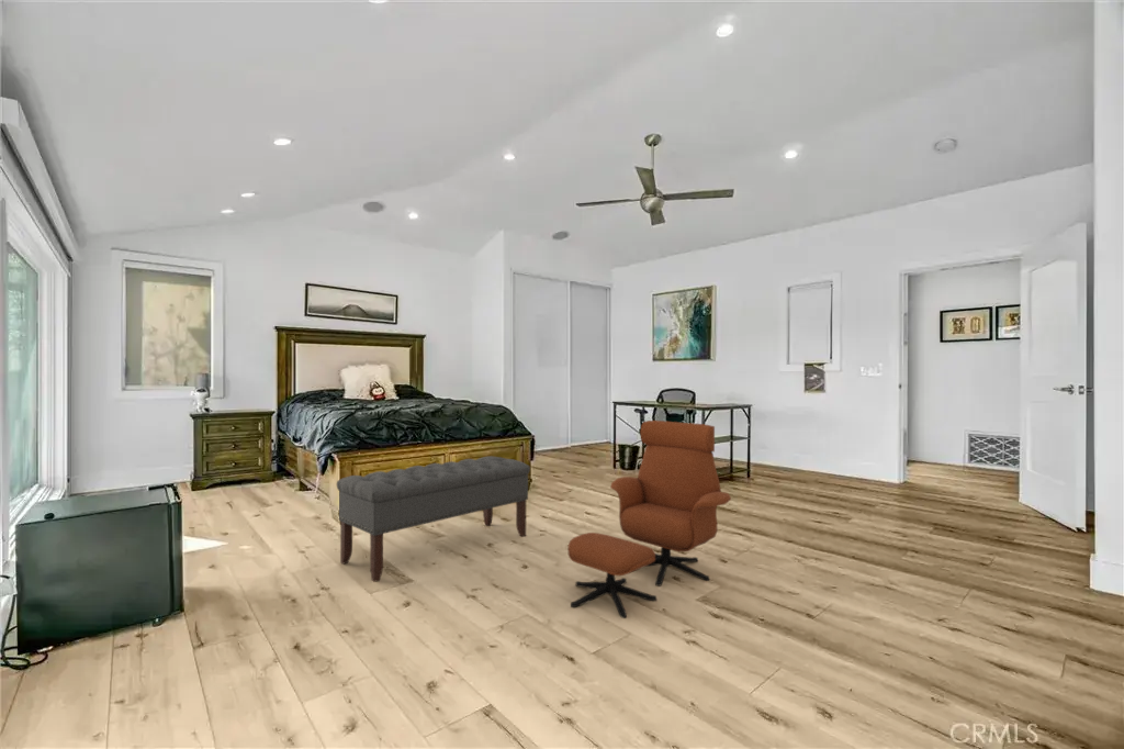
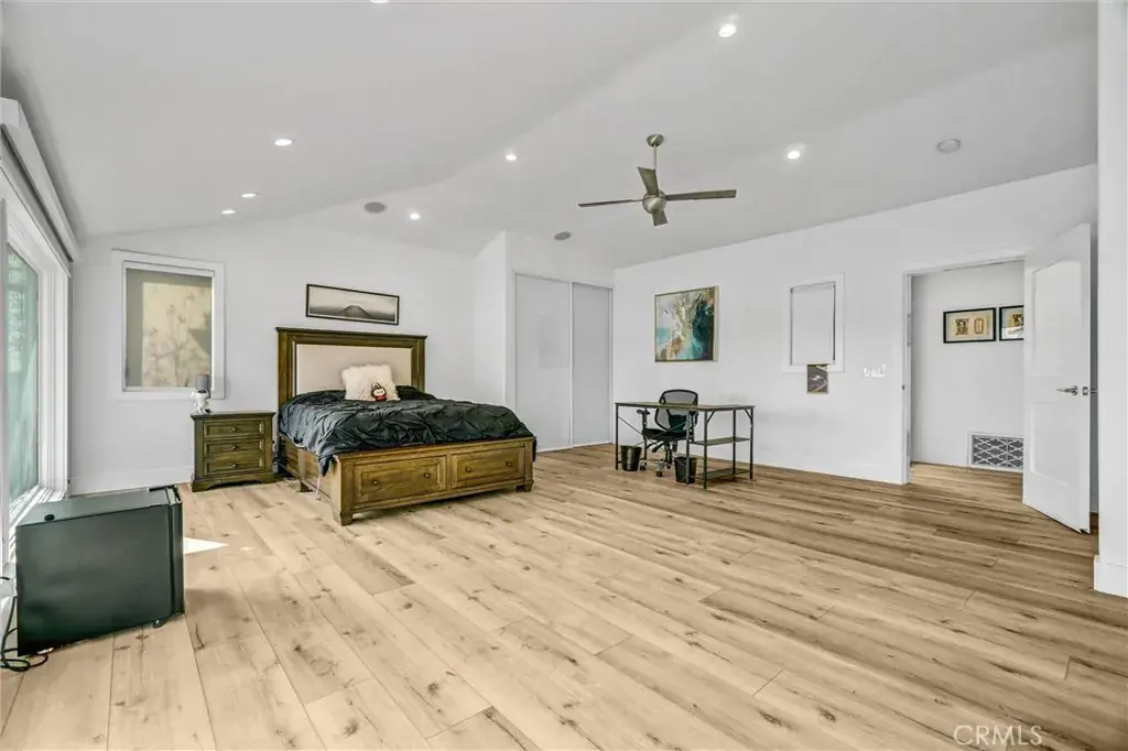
- lounge chair (641, 503)
- bench (440, 507)
